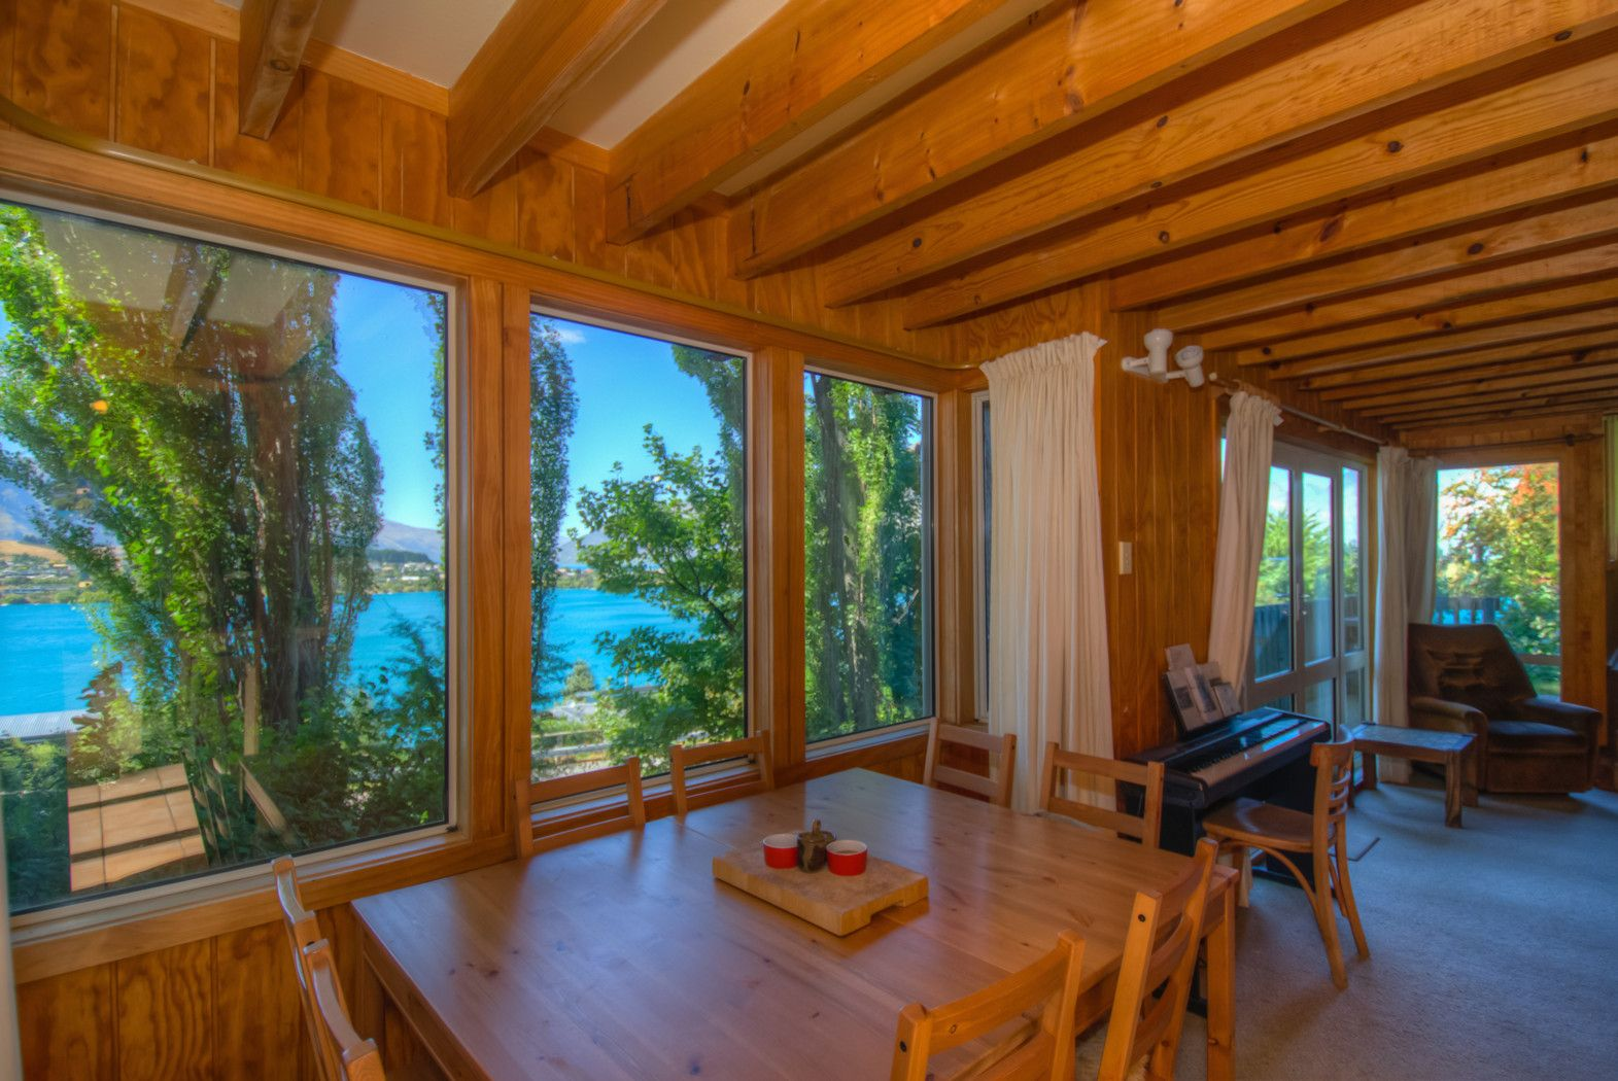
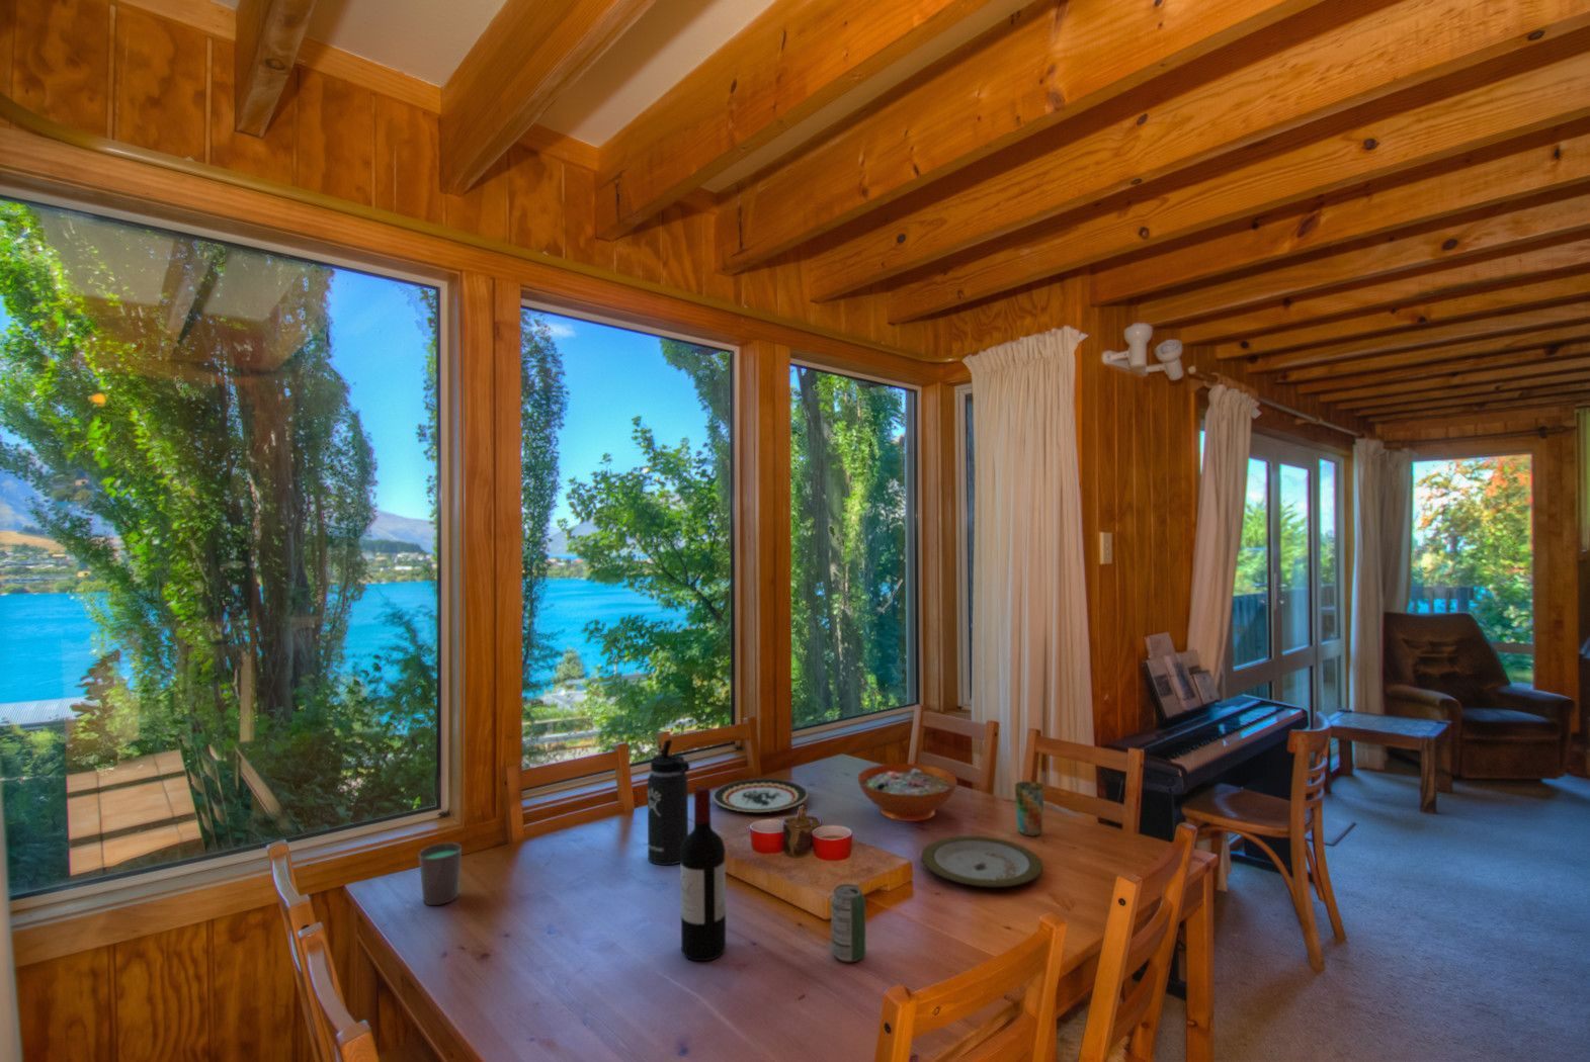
+ beverage can (848, 921)
+ thermos bottle (670, 799)
+ cup (1029, 808)
+ decorative bowl (907, 794)
+ cup (440, 874)
+ plate (981, 864)
+ plate (760, 796)
+ wine bottle (702, 869)
